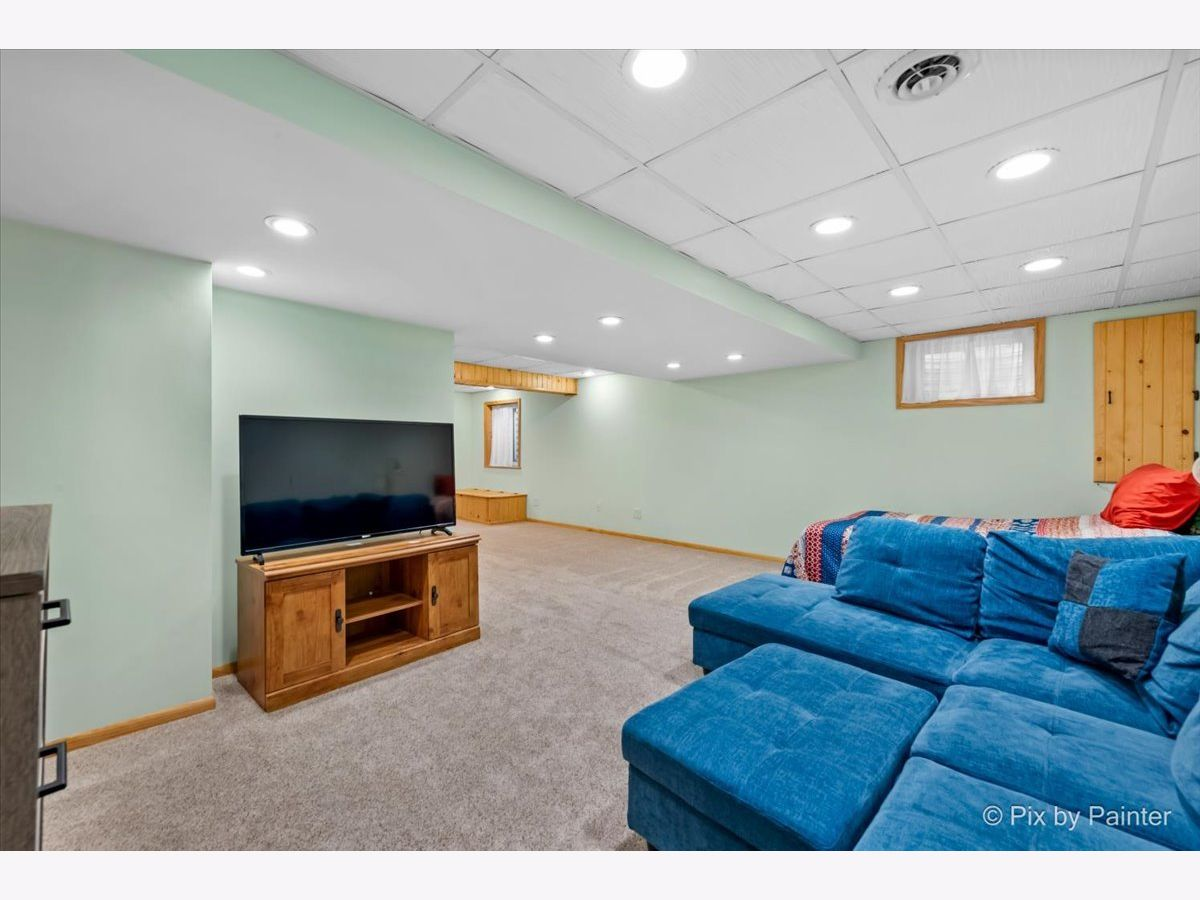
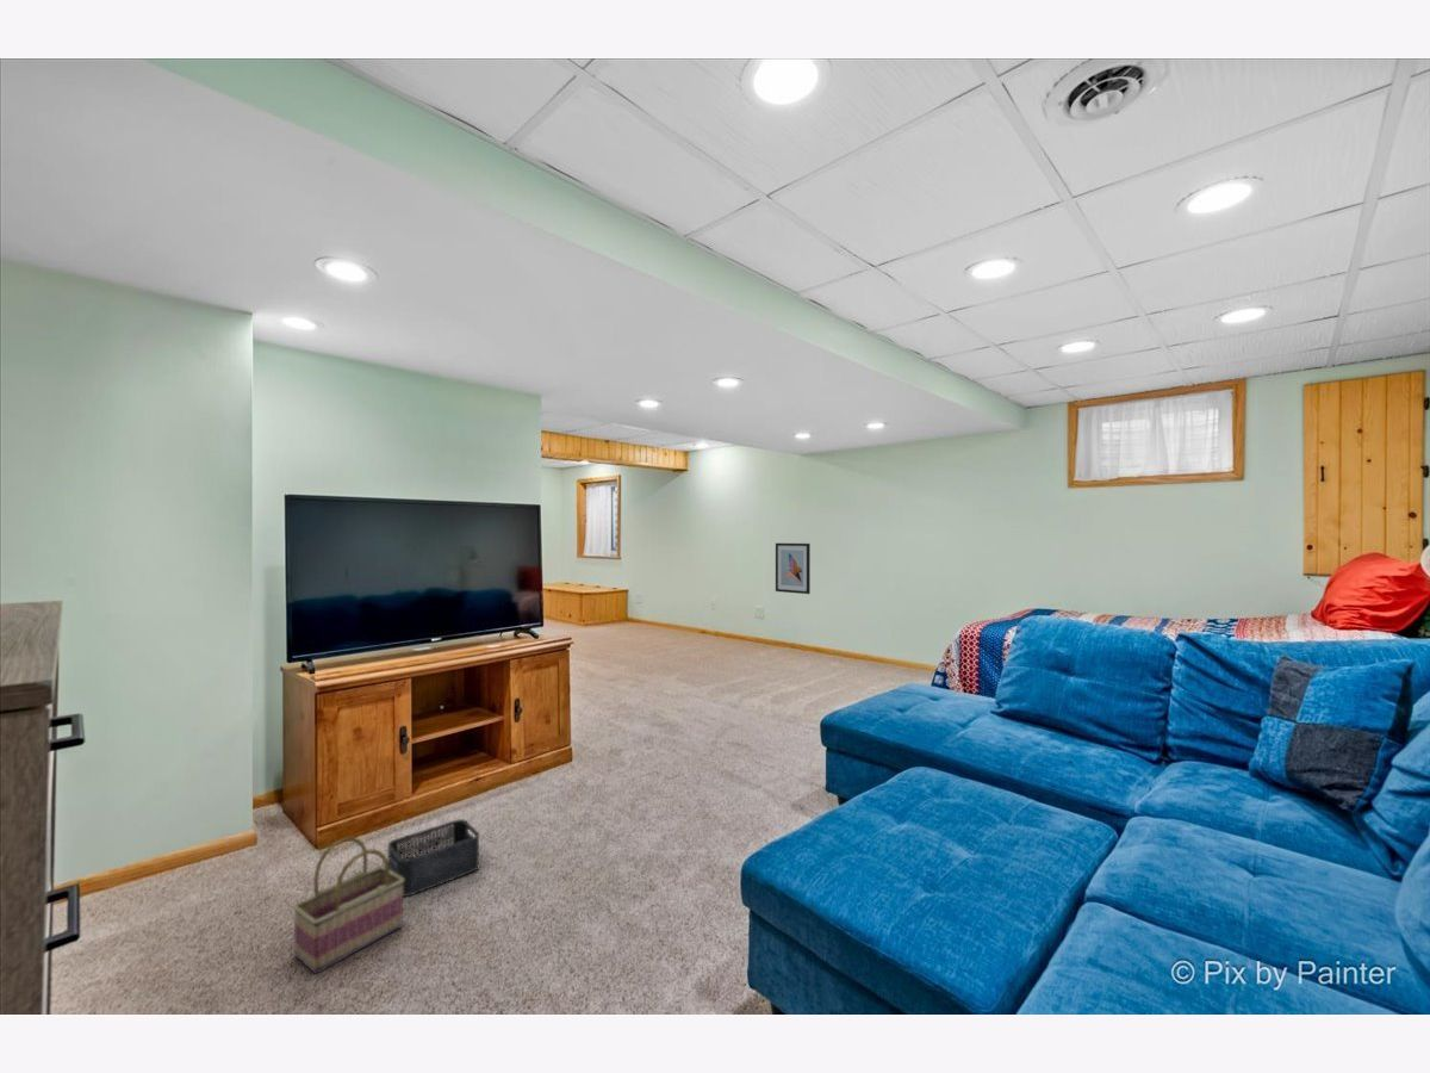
+ wall art (791, 567)
+ storage bin (434, 855)
+ basket (350, 893)
